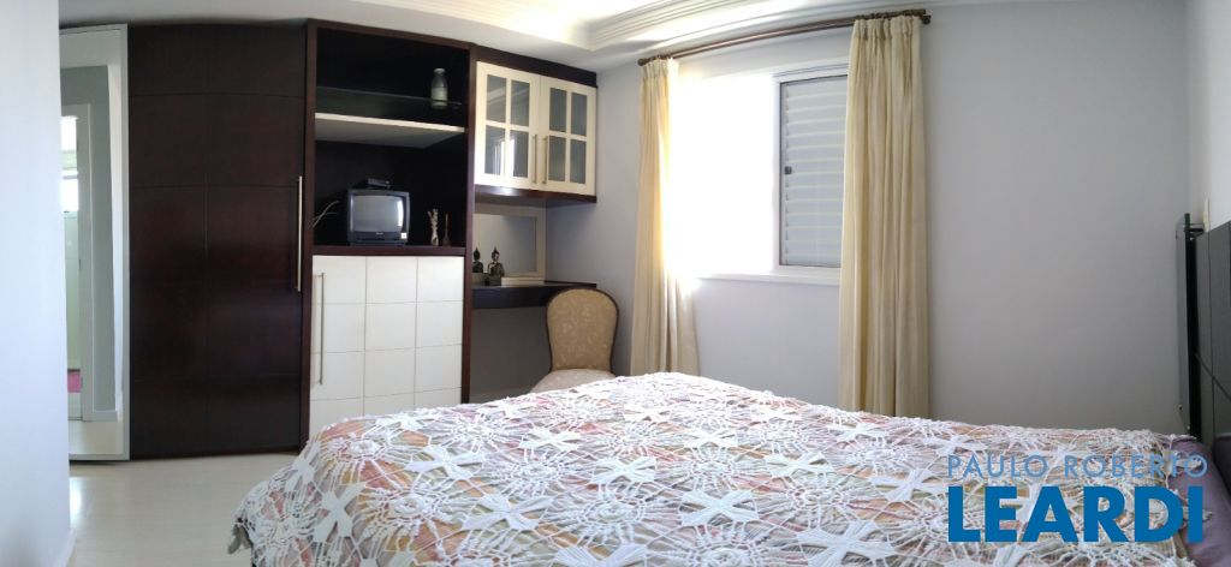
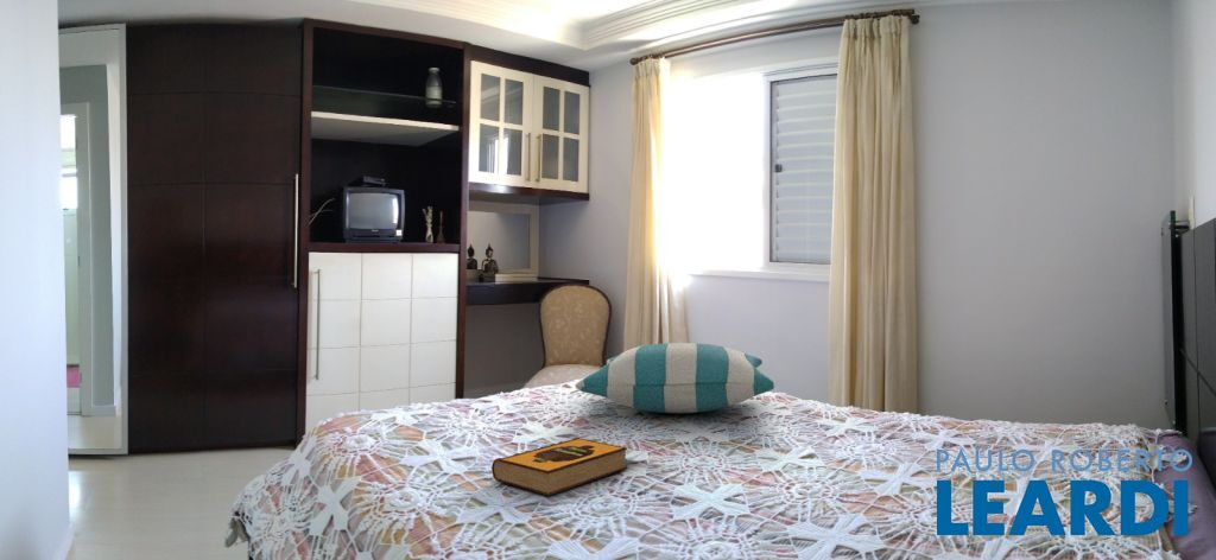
+ hardback book (560, 463)
+ pillow (678, 375)
